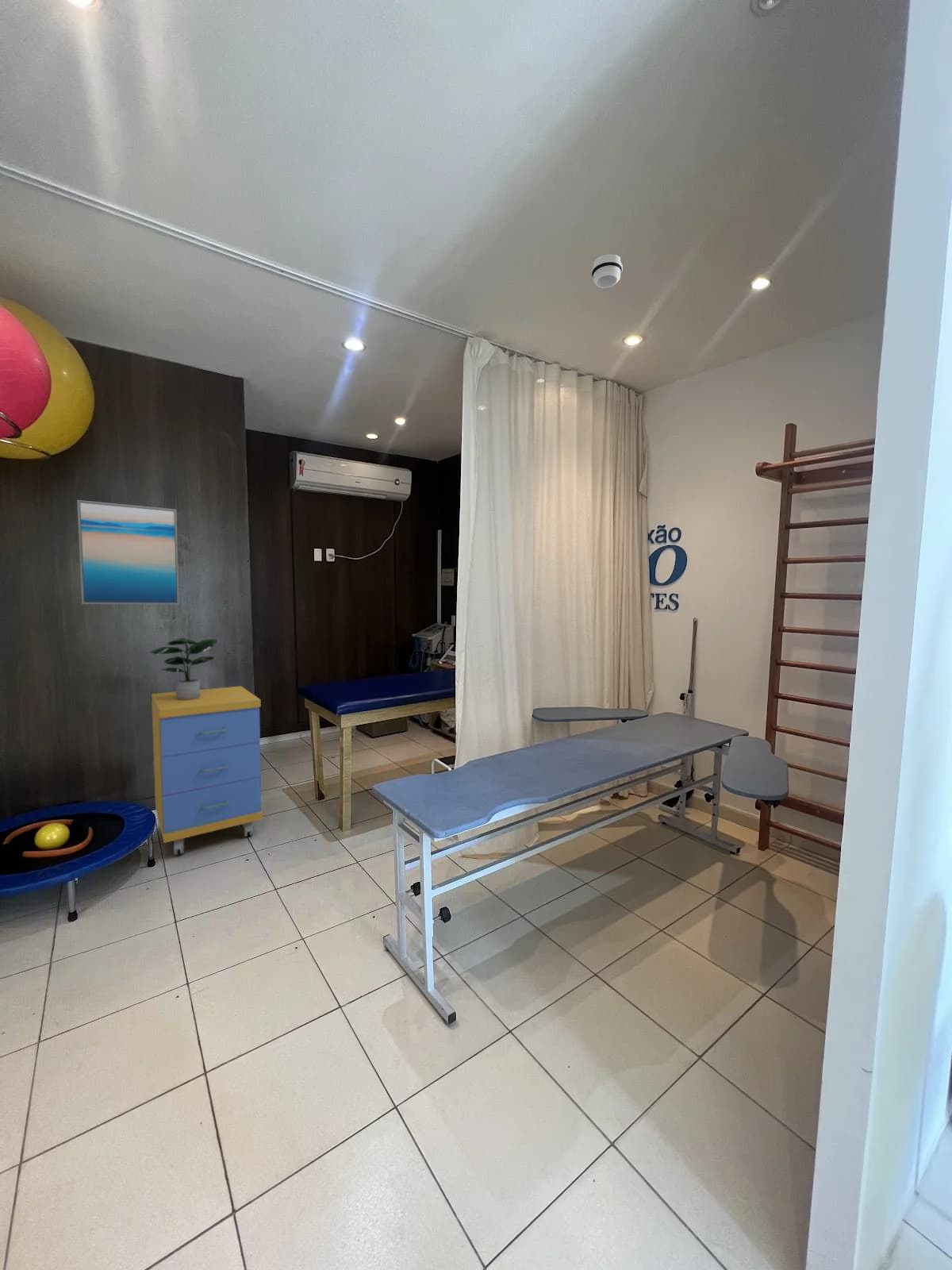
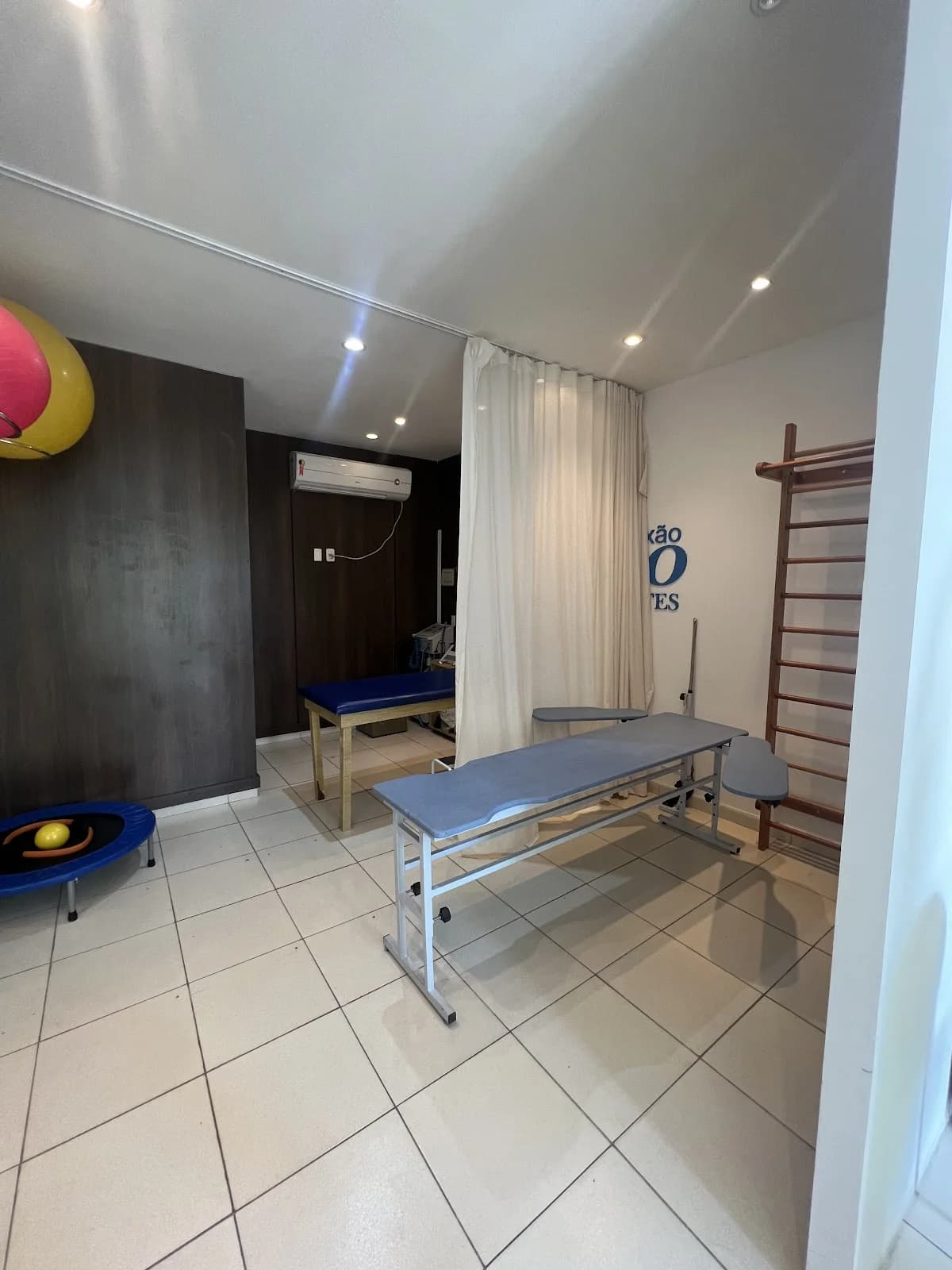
- smoke detector (606, 271)
- storage cabinet (206, 764)
- potted plant (182, 667)
- wall art (131, 555)
